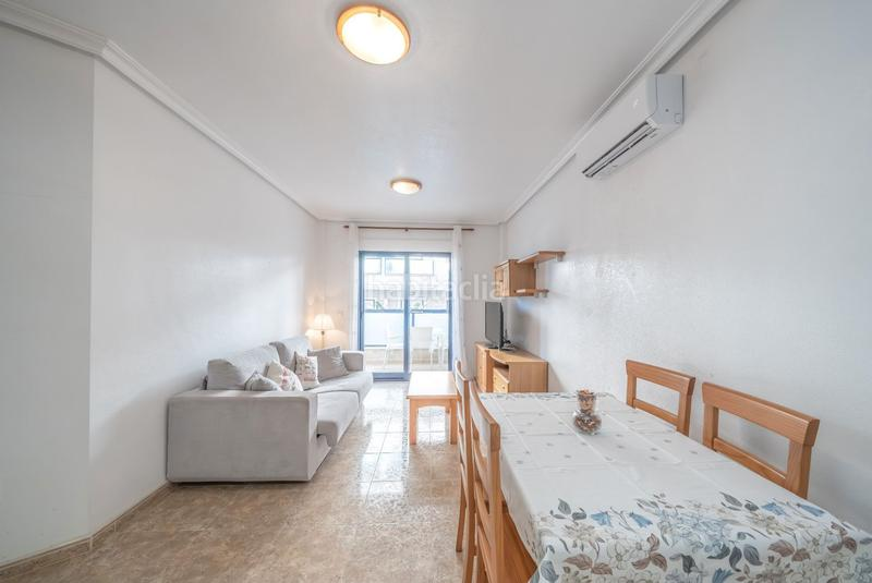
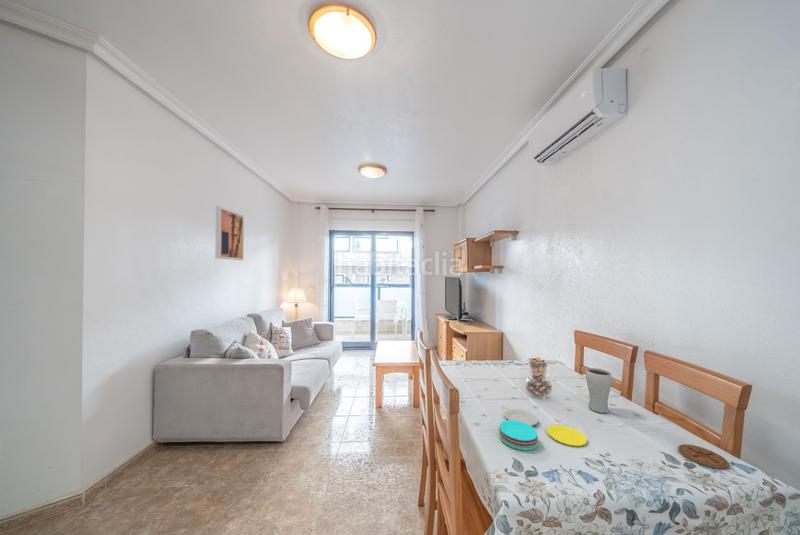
+ wall art (230, 235)
+ coaster (702, 456)
+ drinking glass (598, 390)
+ plate (530, 423)
